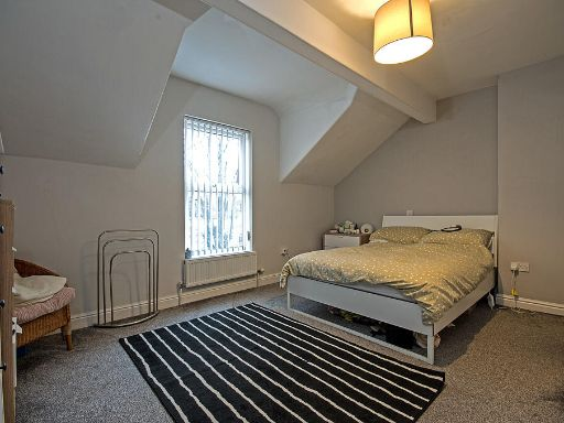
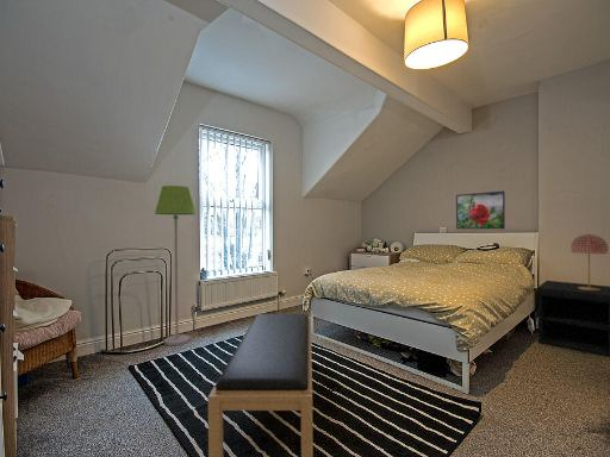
+ nightstand (575, 314)
+ floor lamp (175, 264)
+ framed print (479, 211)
+ bench (275, 370)
+ table lamp (589, 262)
